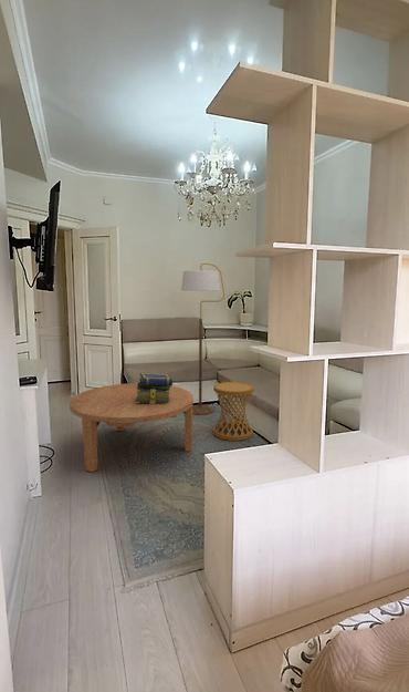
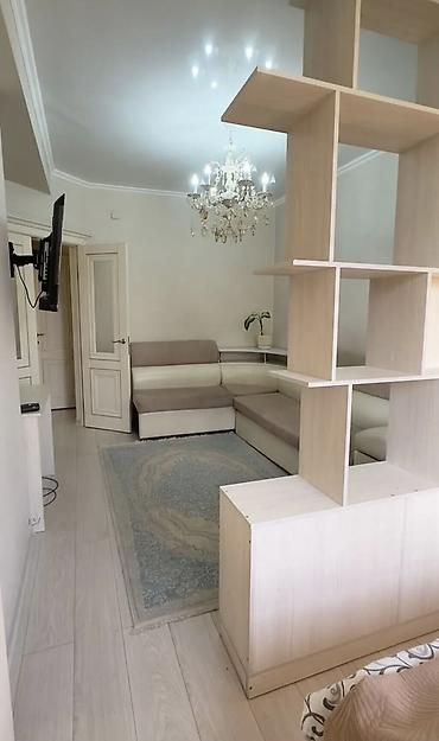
- stack of books (154, 386)
- floor lamp (201, 338)
- side table (233, 410)
- coffee table (134, 423)
